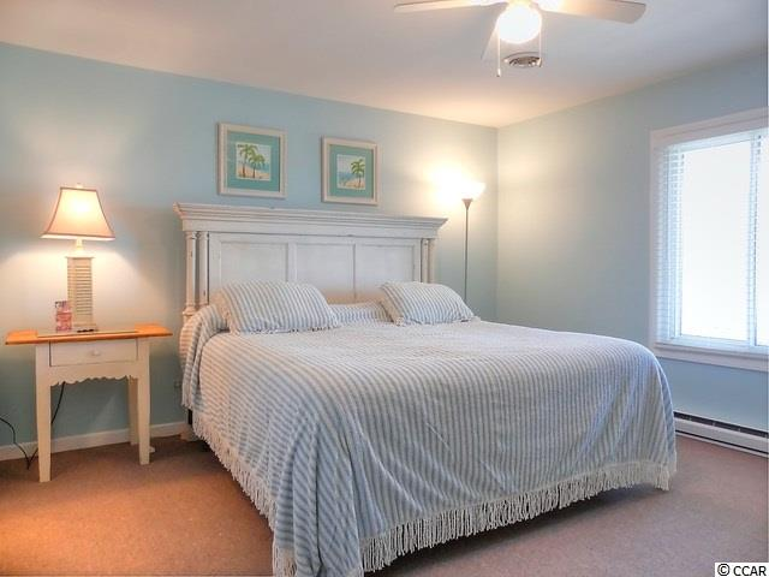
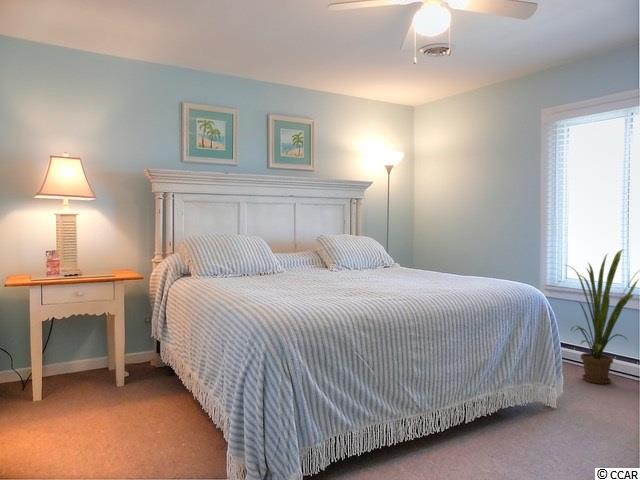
+ house plant (598, 314)
